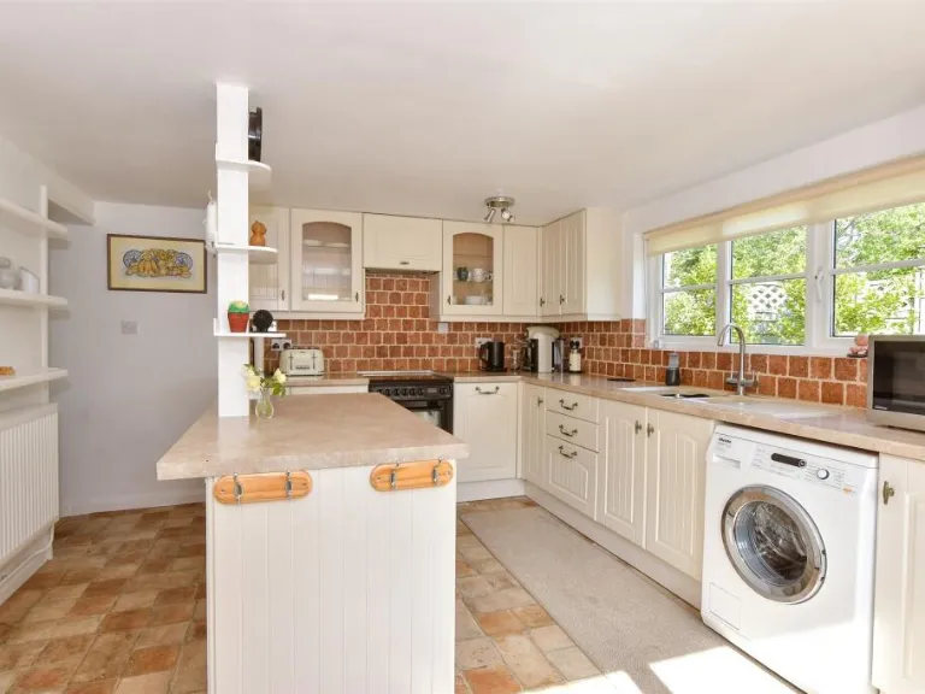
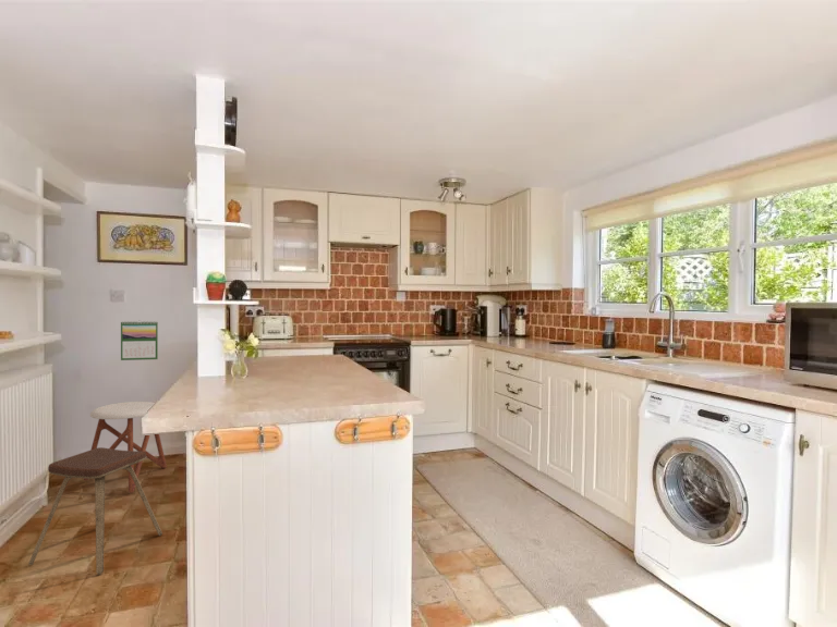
+ calendar (140, 340)
+ music stool (99, 503)
+ stool (133, 442)
